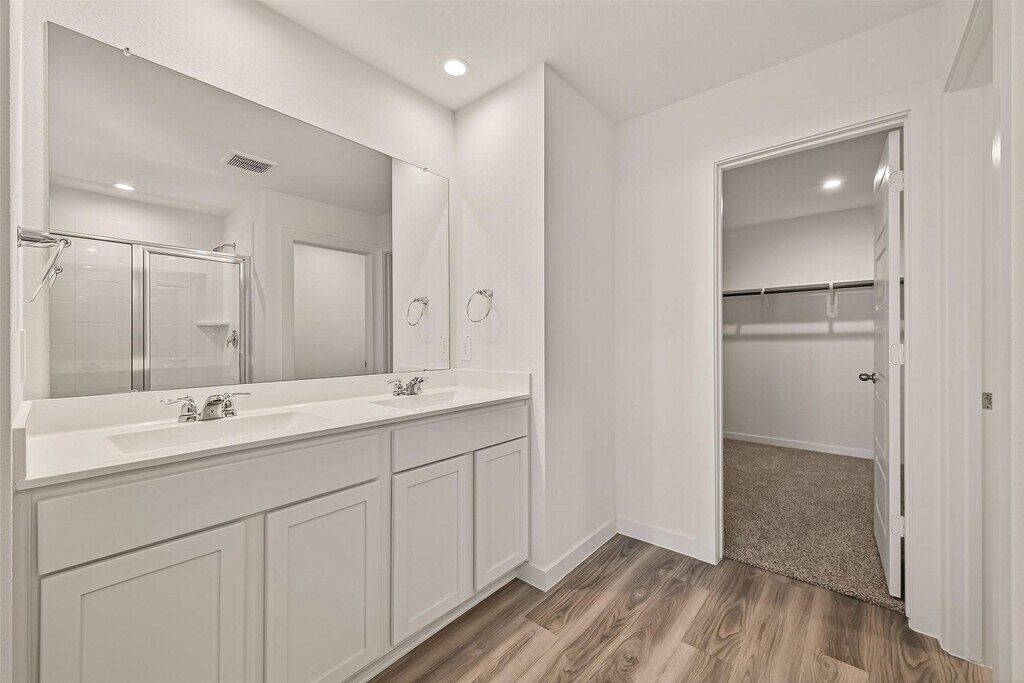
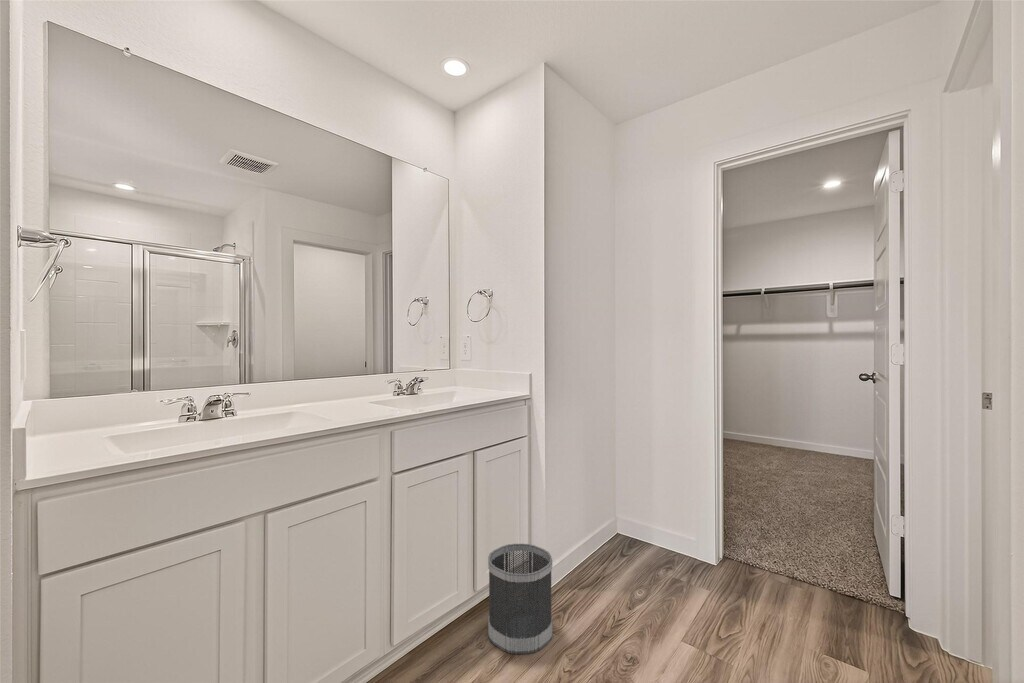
+ wastebasket (520, 594)
